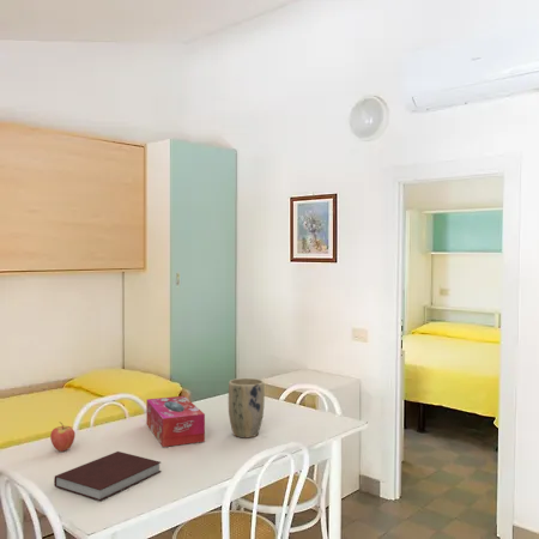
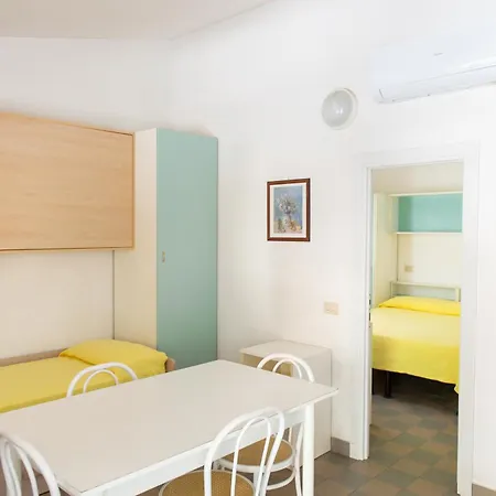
- notebook (109, 473)
- plant pot (246, 407)
- fruit (62, 436)
- tissue box (174, 419)
